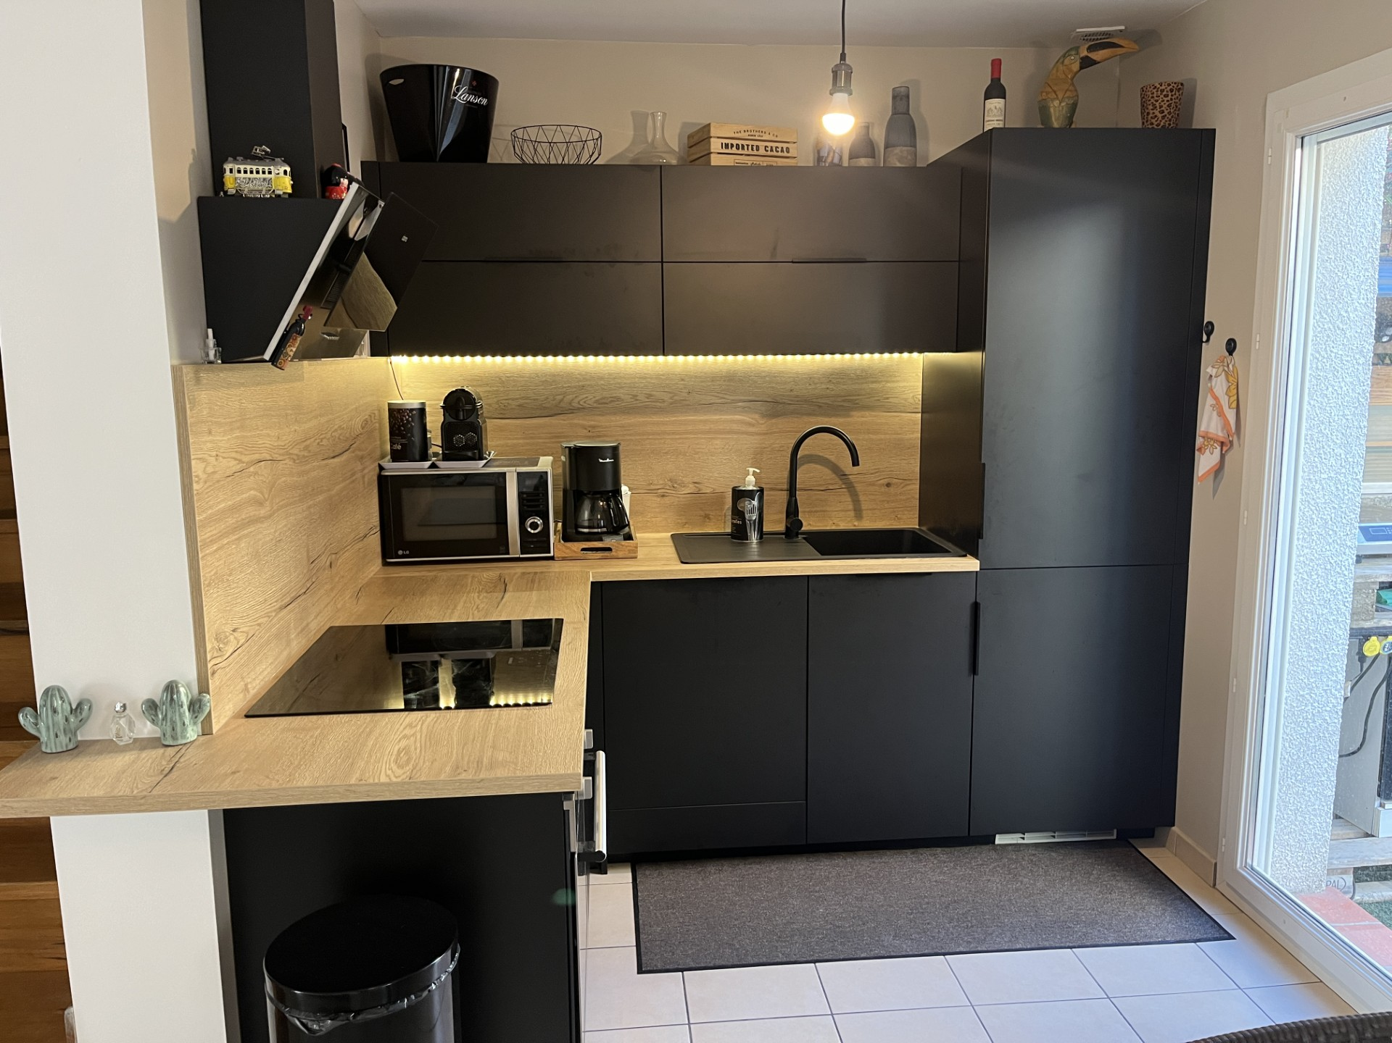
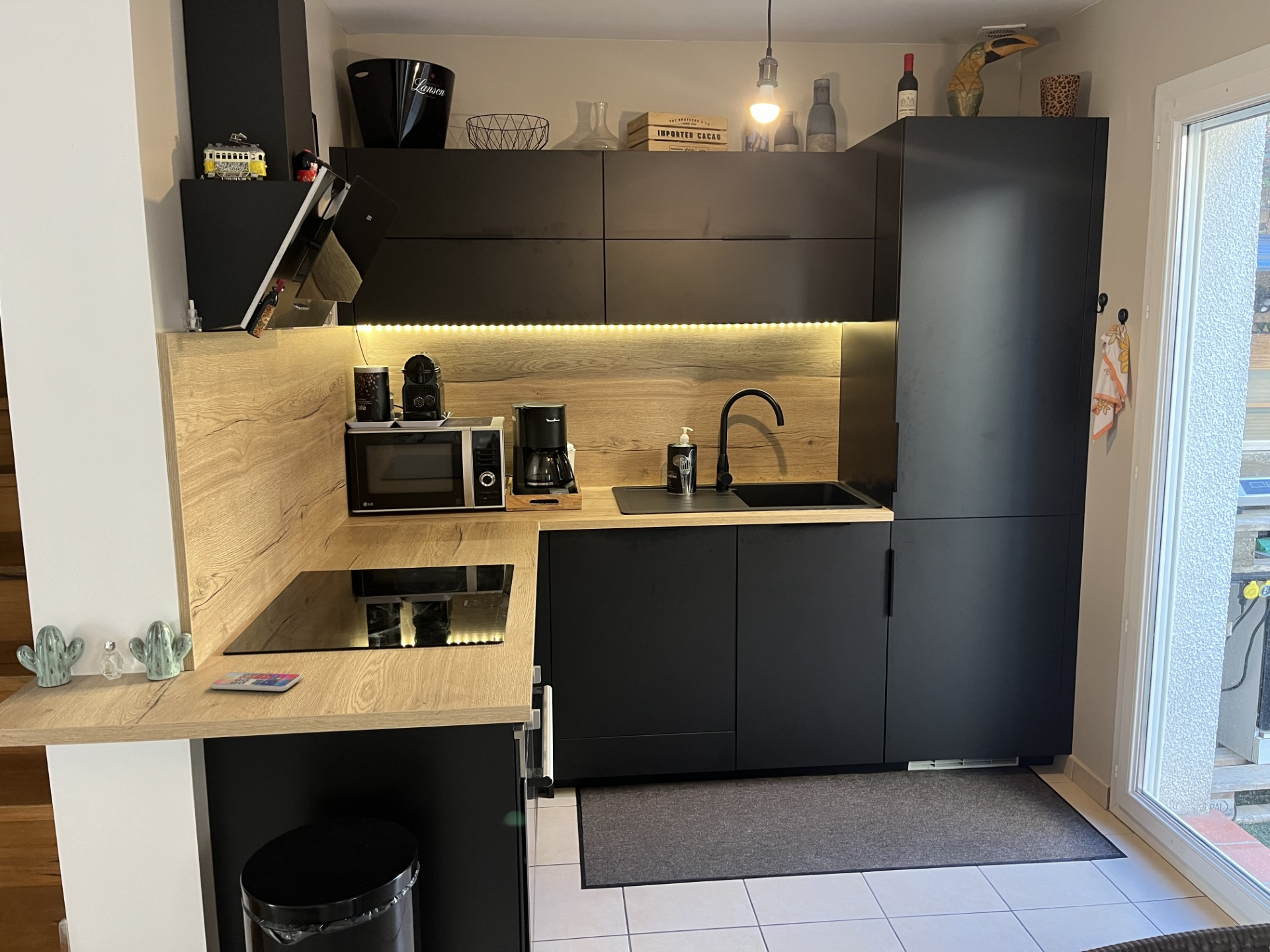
+ smartphone (257, 681)
